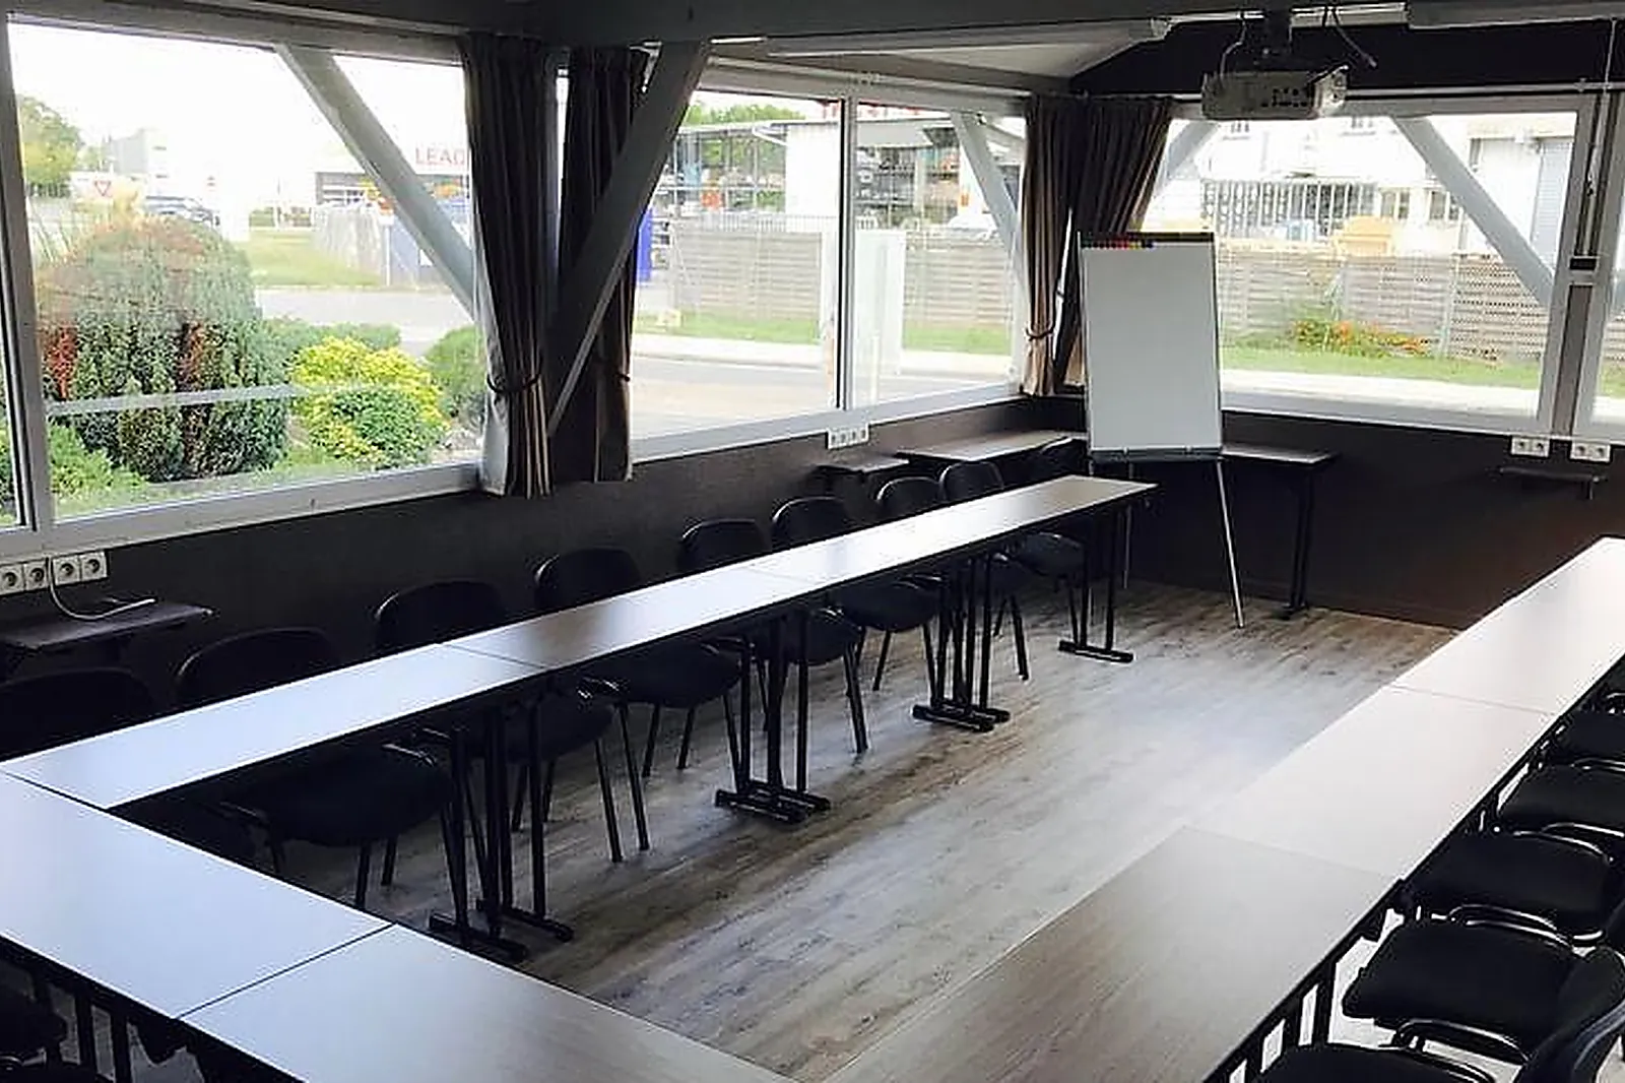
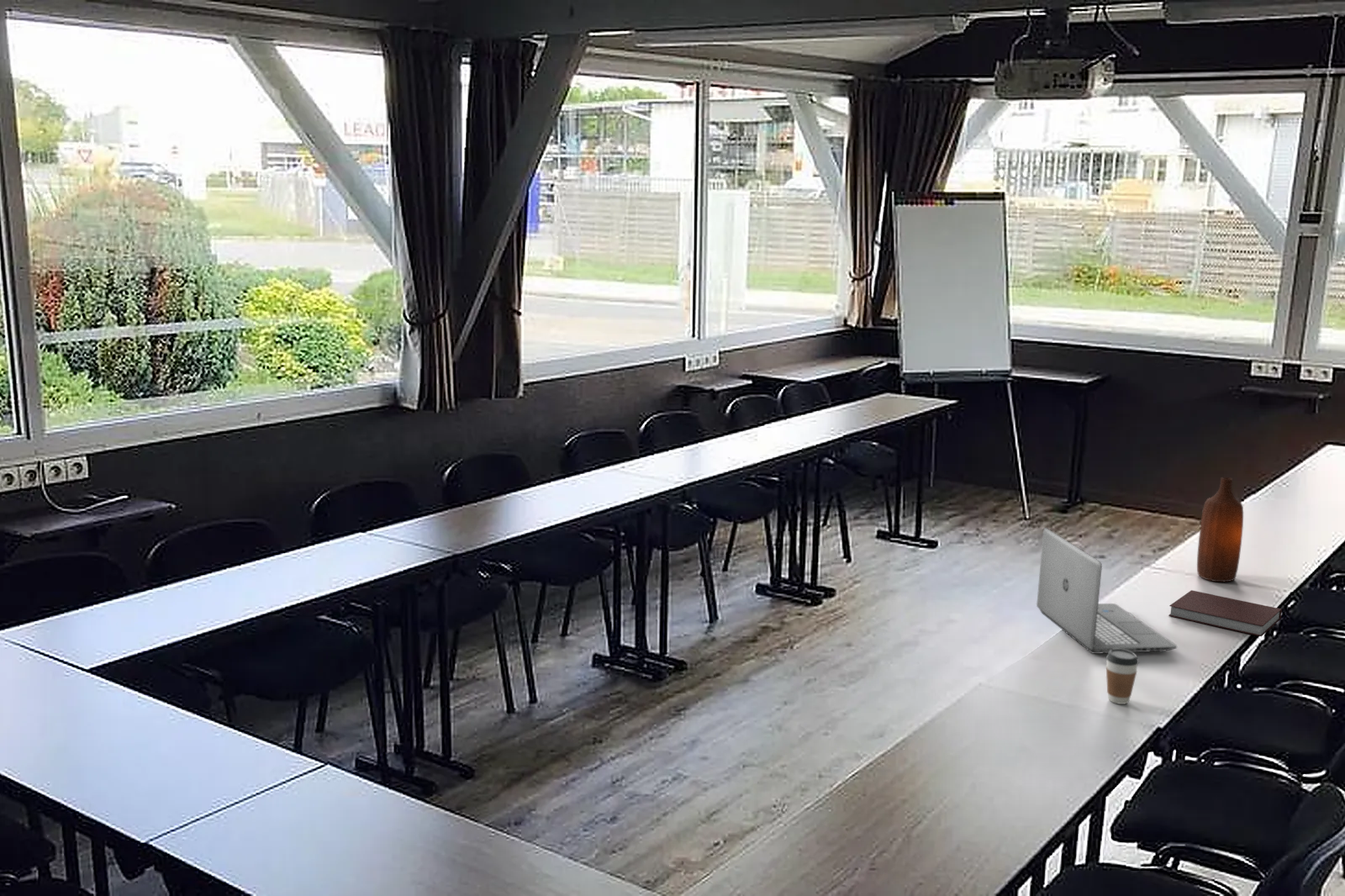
+ coffee cup (1121, 677)
+ notebook (1225, 612)
+ bottle (1221, 528)
+ laptop (1100, 585)
